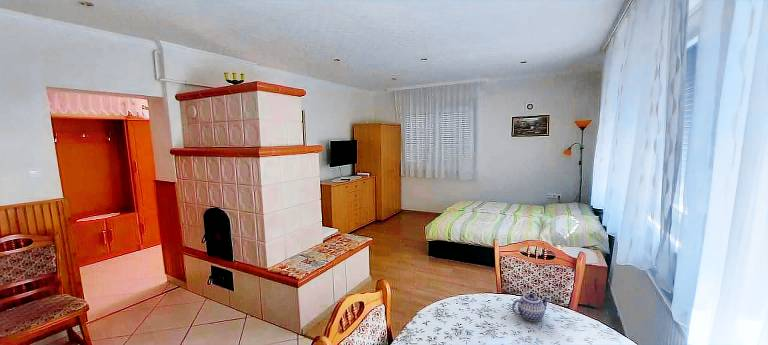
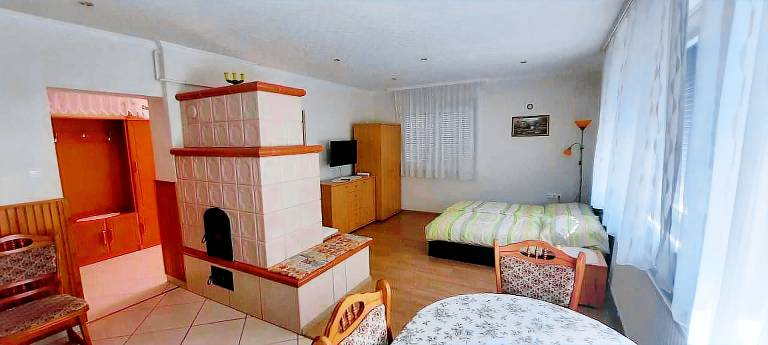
- teapot (530, 305)
